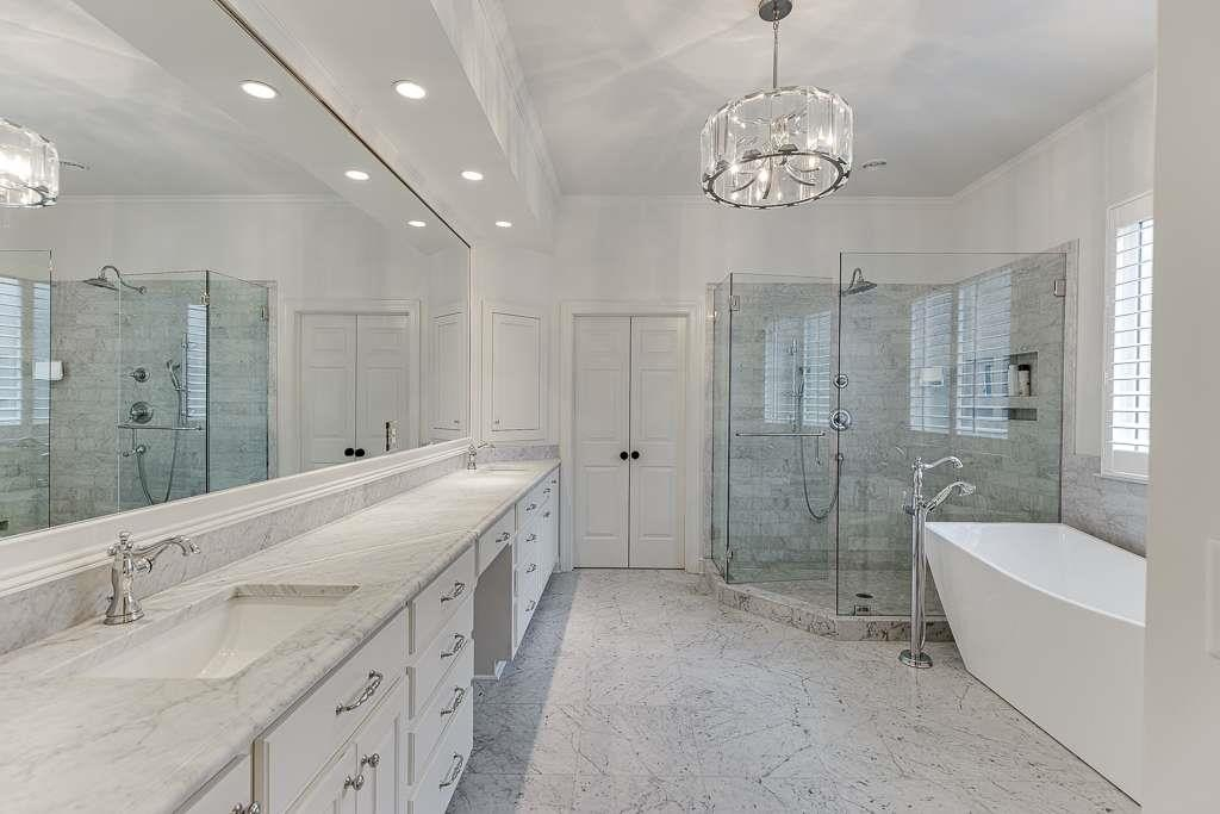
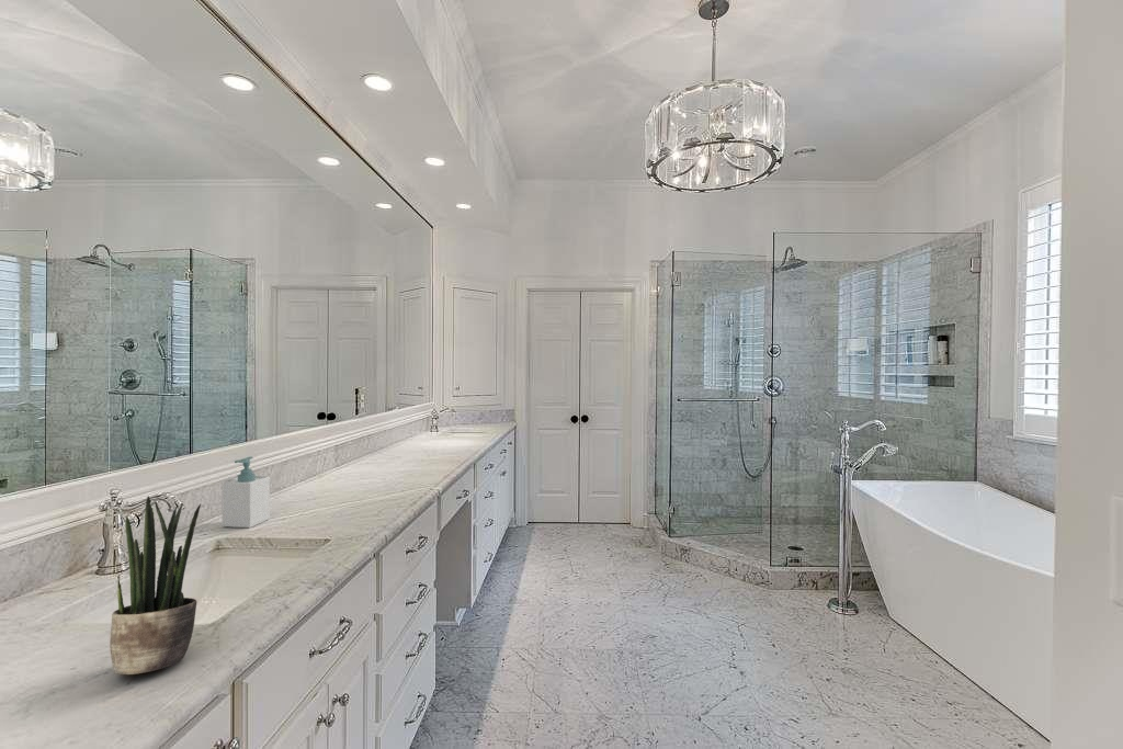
+ soap bottle (246, 490)
+ potted plant (159, 577)
